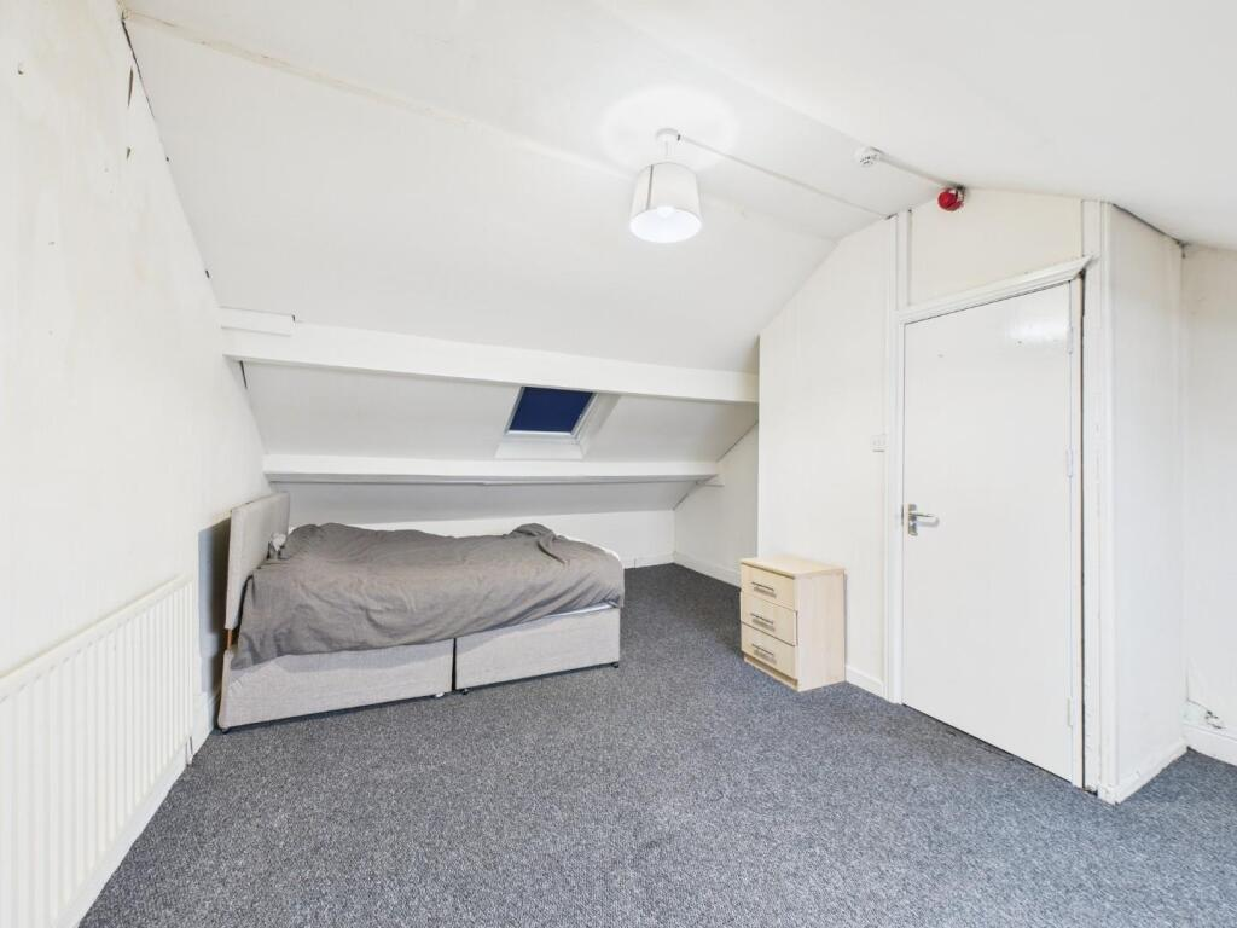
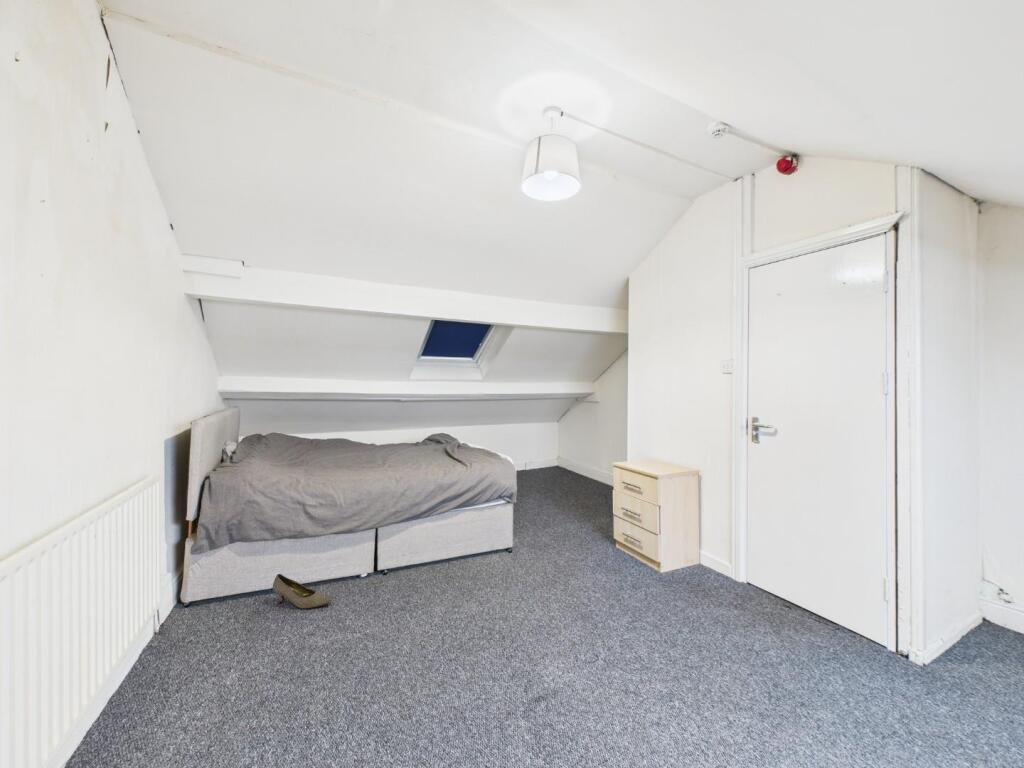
+ shoe (302, 589)
